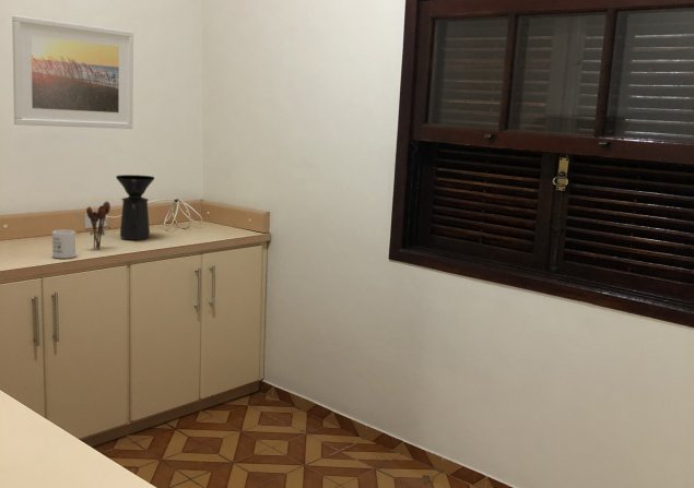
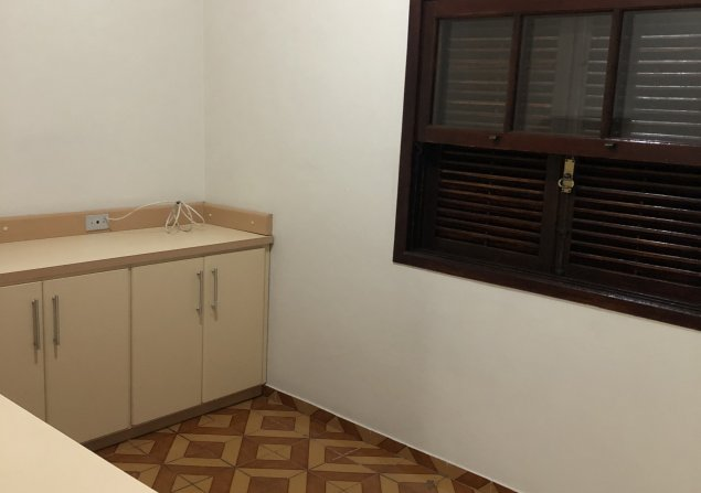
- utensil holder (98, 225)
- mug (61, 242)
- coffee maker (134, 206)
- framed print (77, 75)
